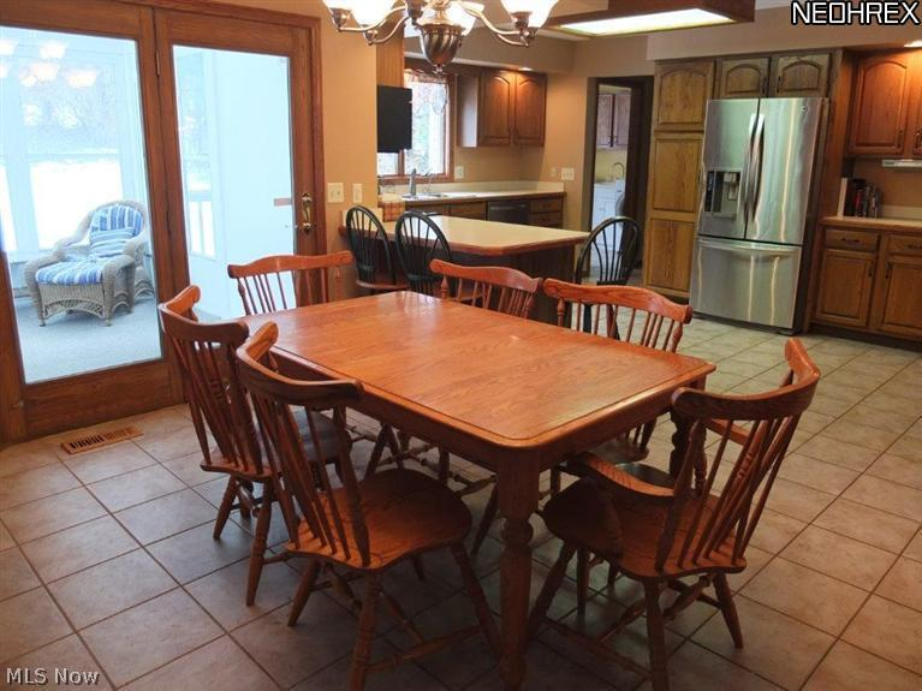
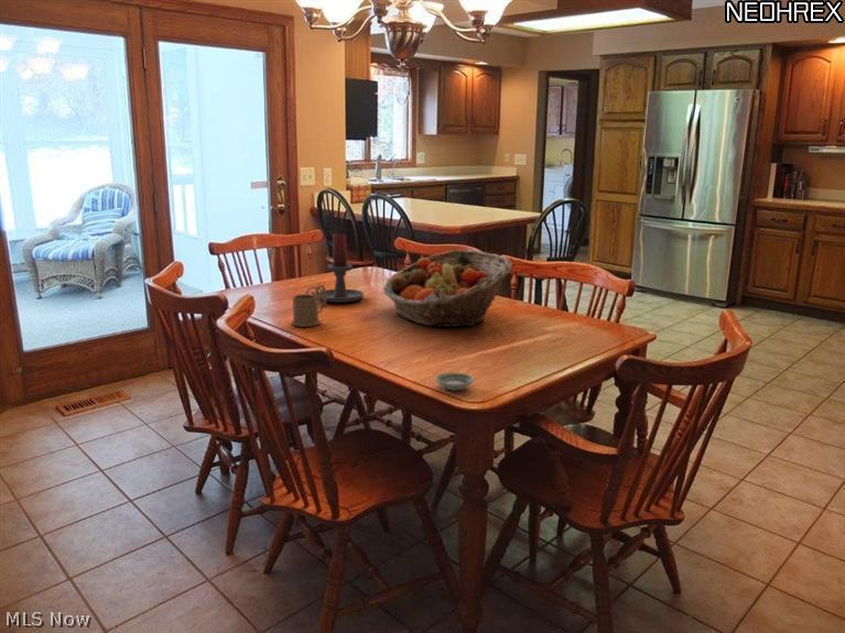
+ candle holder (333, 266)
+ saucer (454, 382)
+ fruit basket (445, 285)
+ mug (310, 304)
